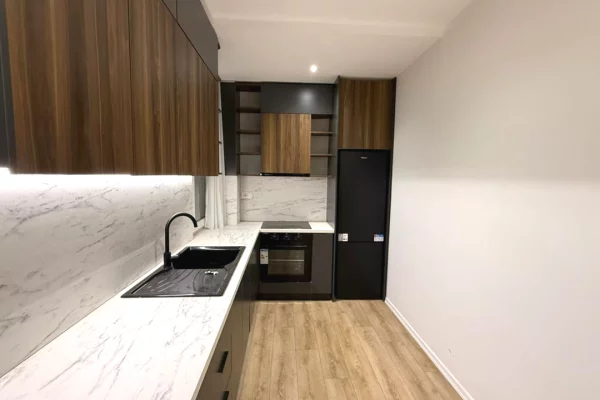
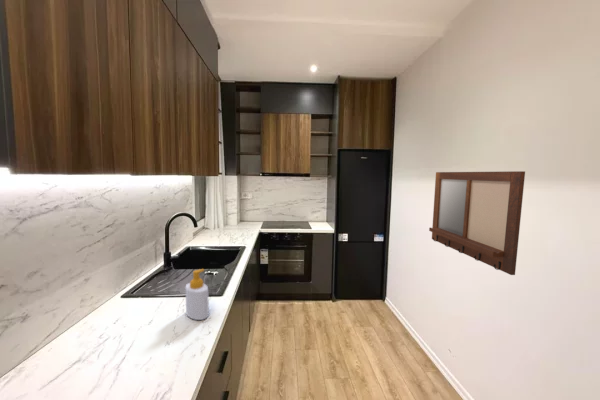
+ soap bottle (196, 292)
+ writing board (463, 213)
